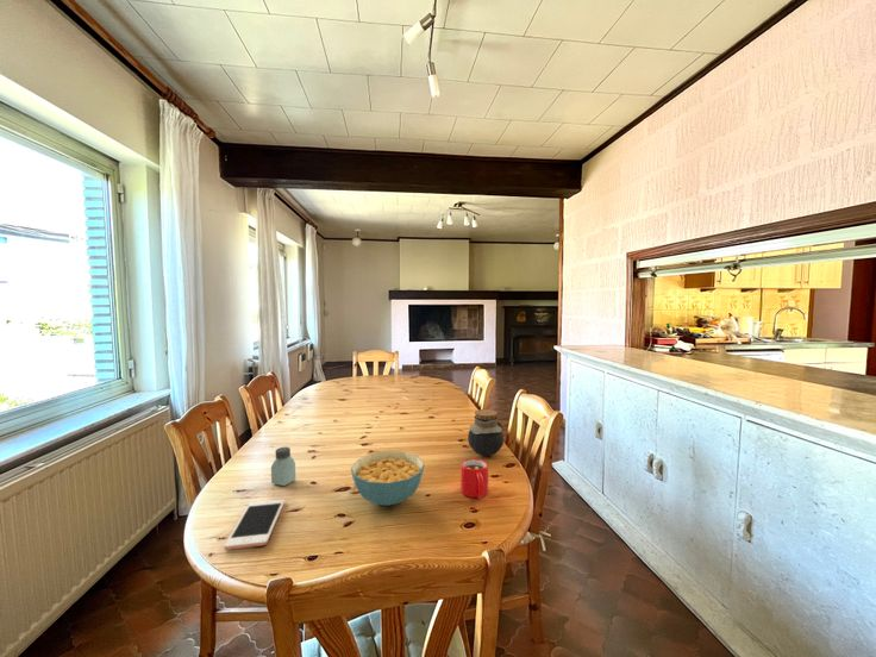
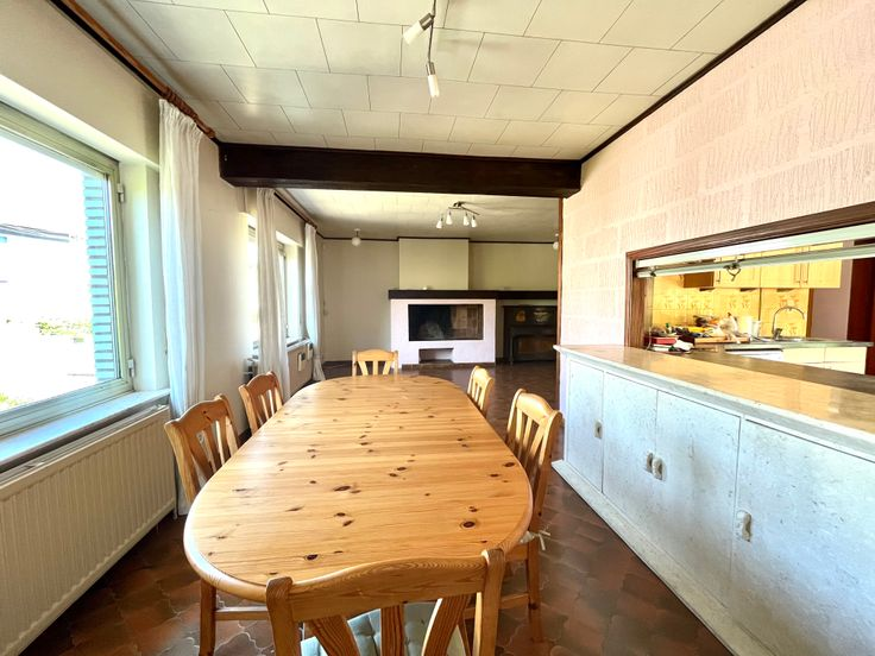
- jar (487, 432)
- cereal bowl (388, 482)
- saltshaker (283, 465)
- cell phone (257, 521)
- mug (476, 480)
